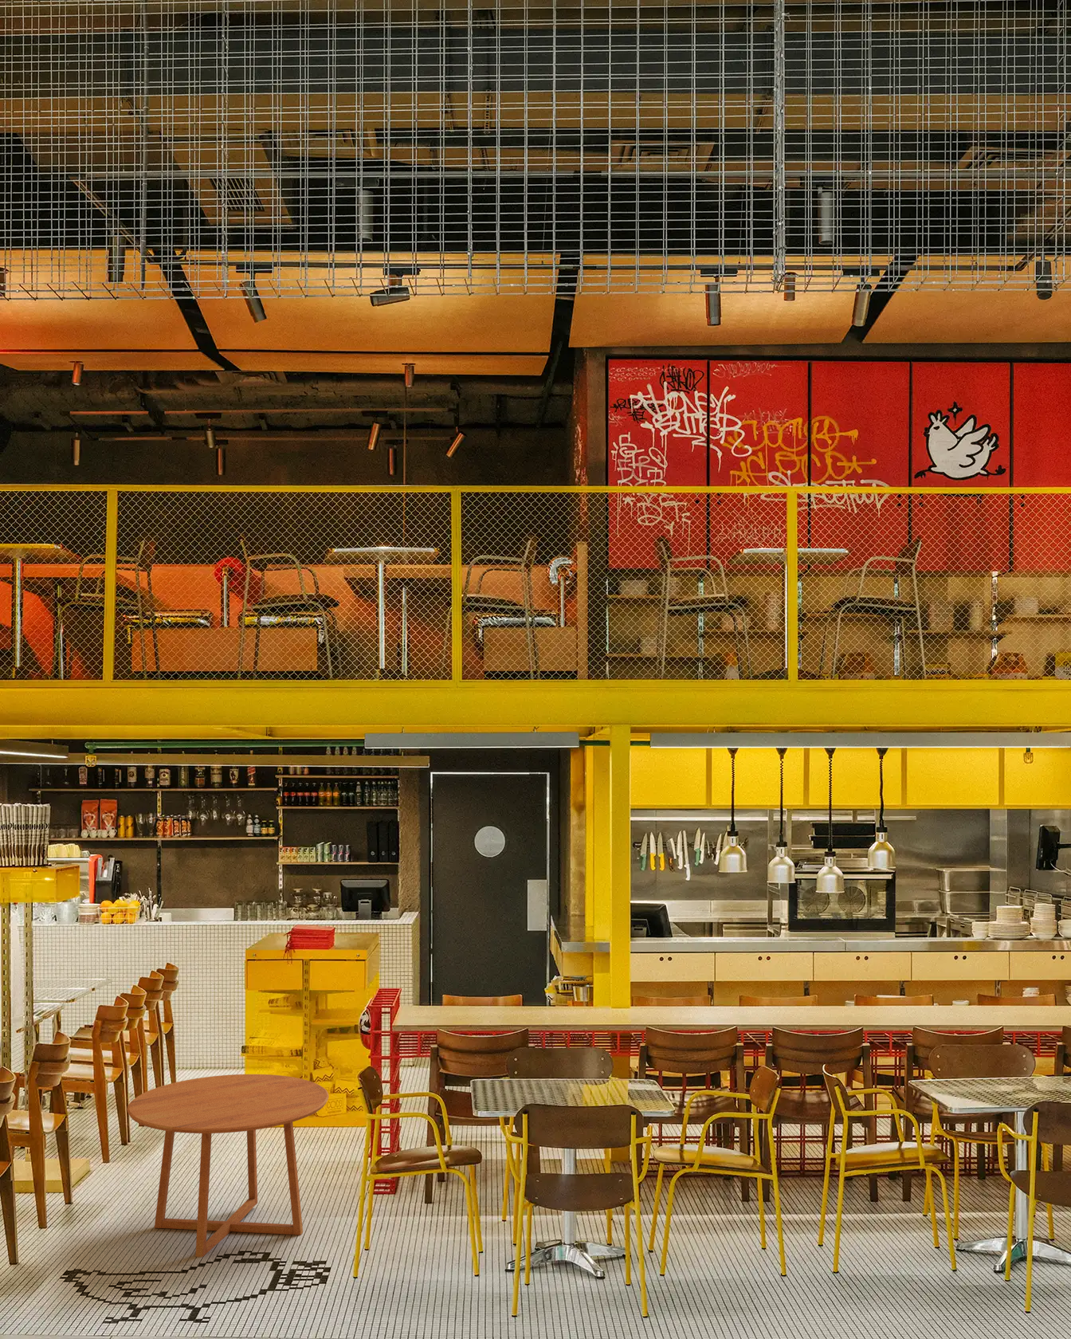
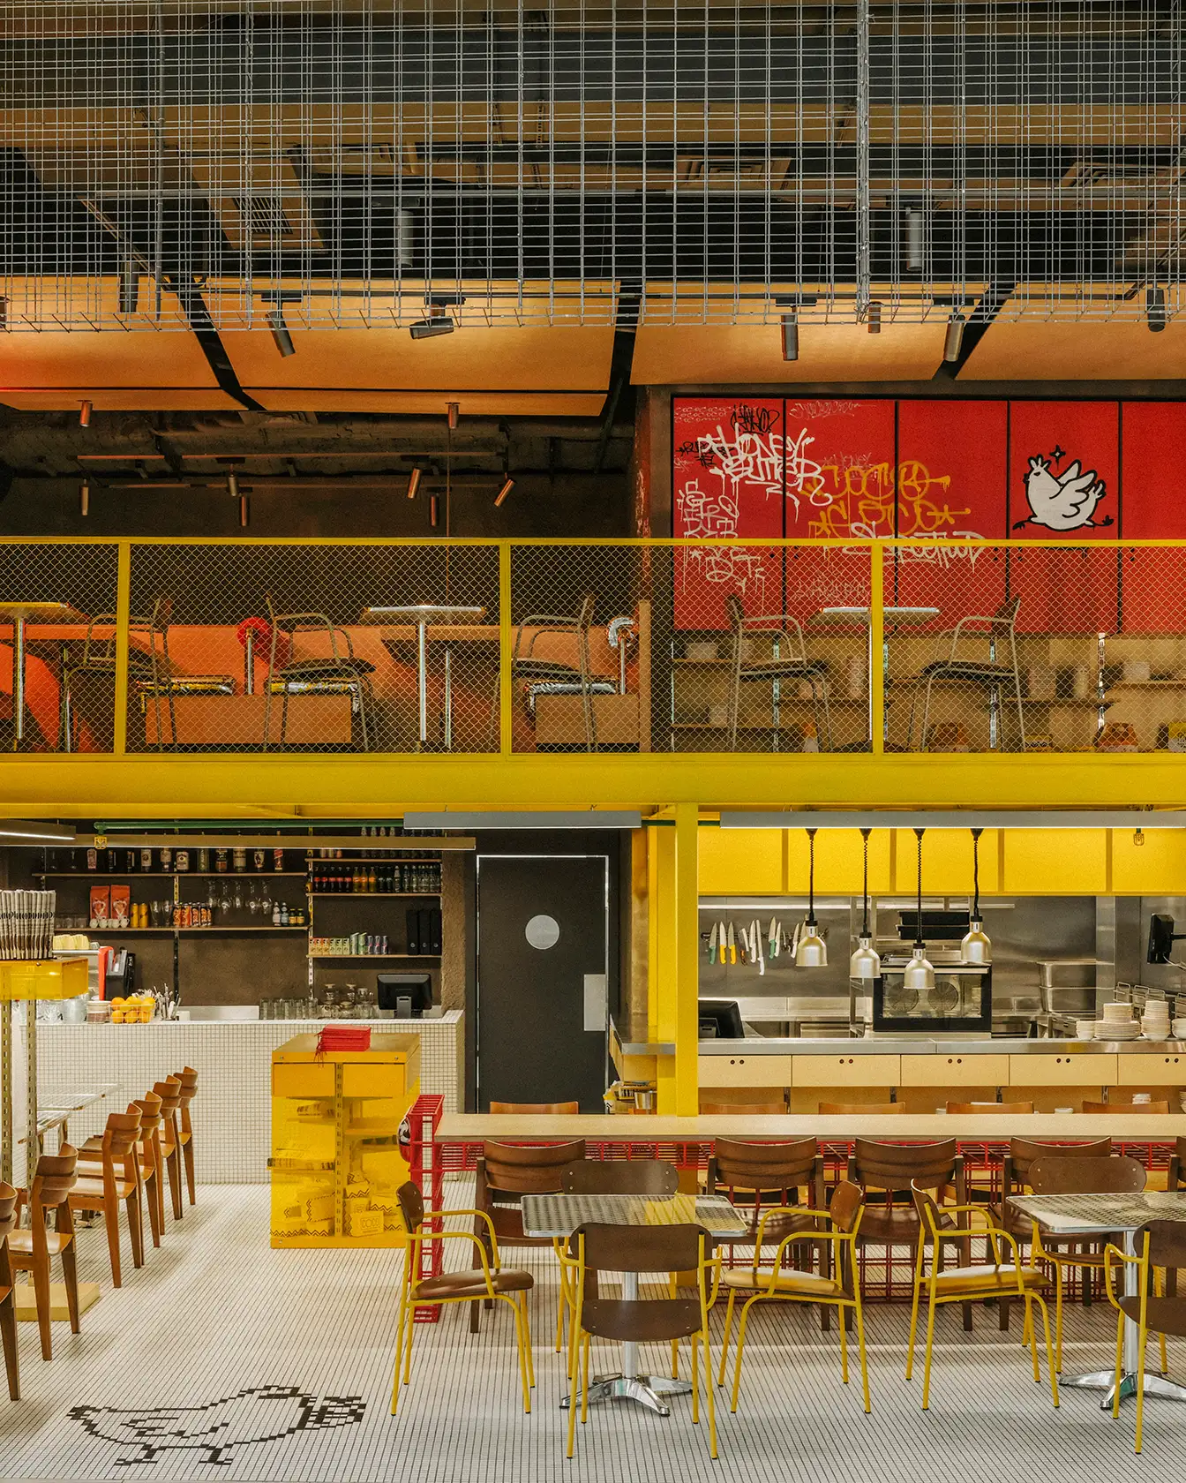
- dining table (210, 1164)
